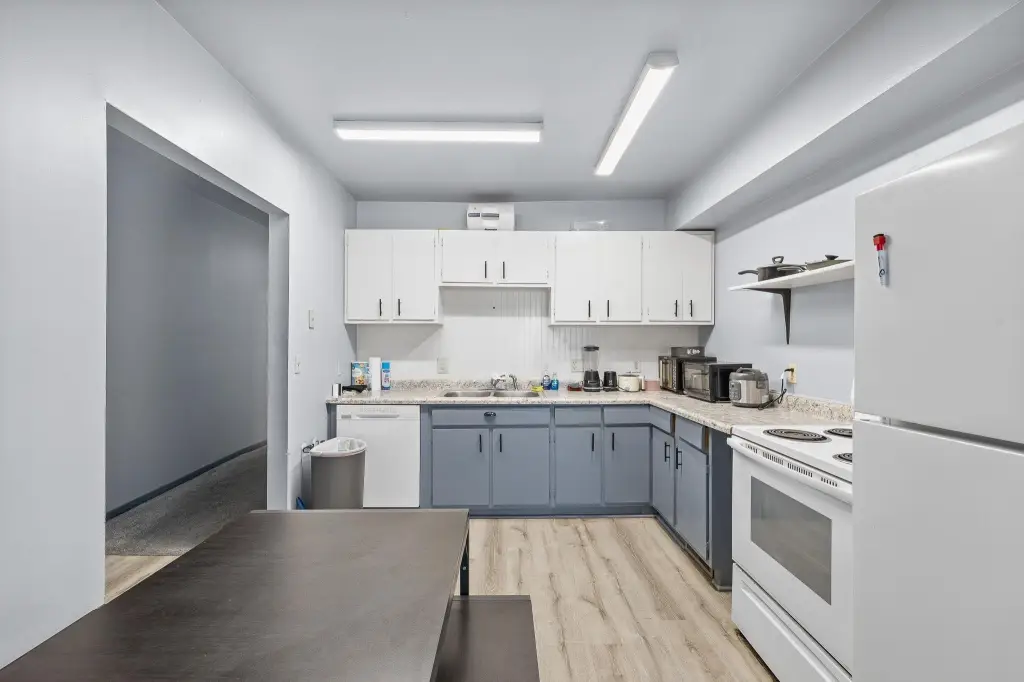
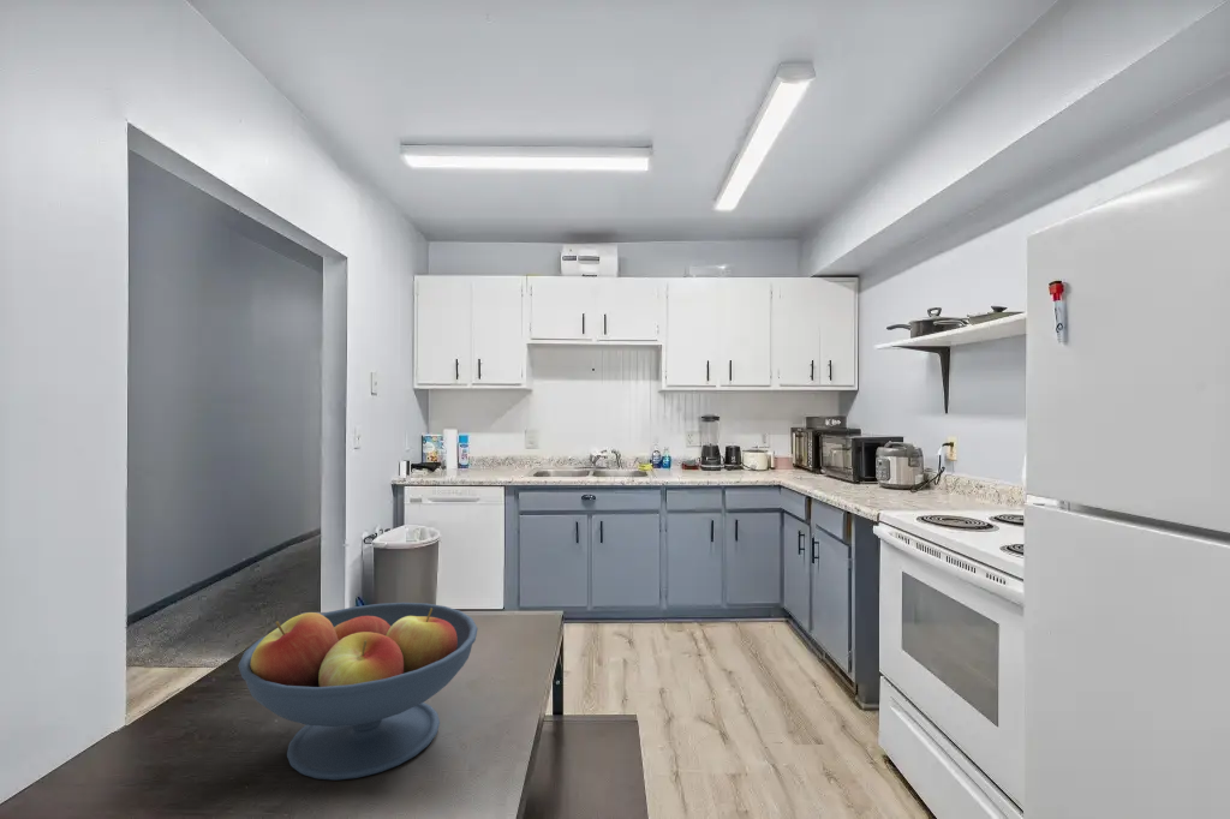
+ fruit bowl (366, 669)
